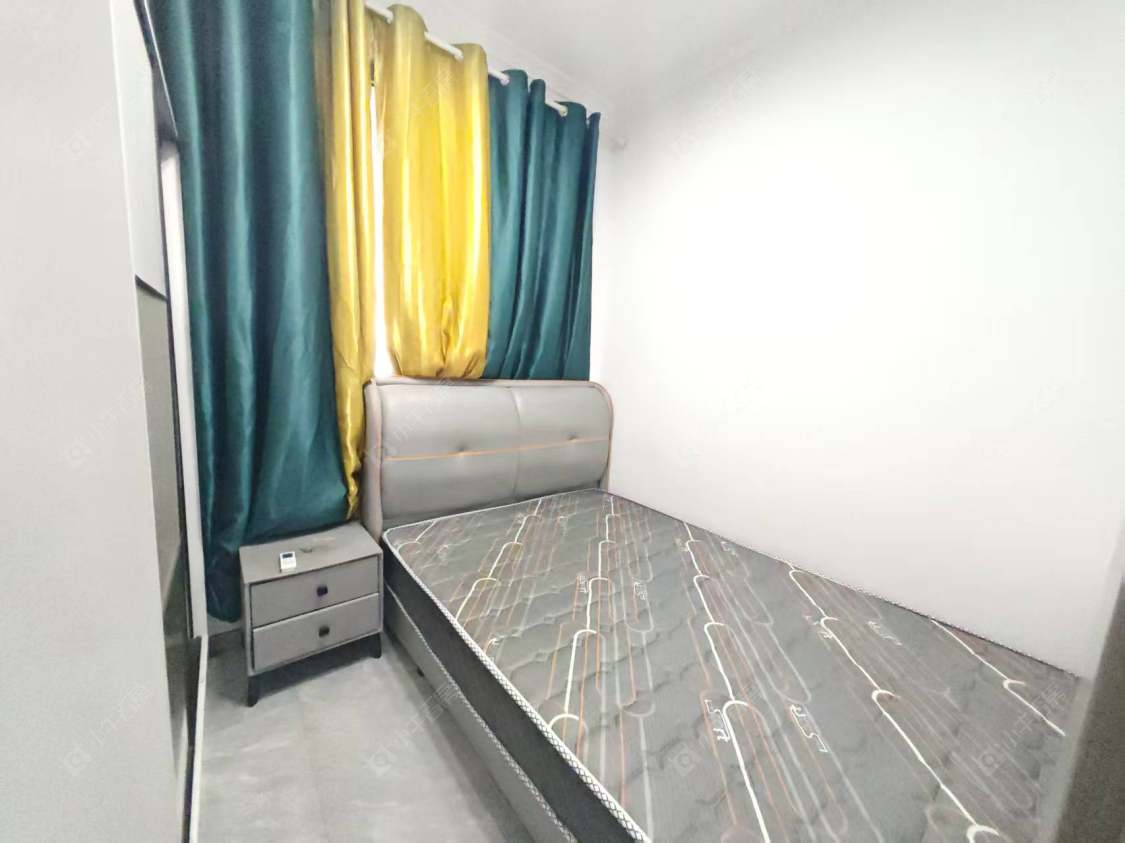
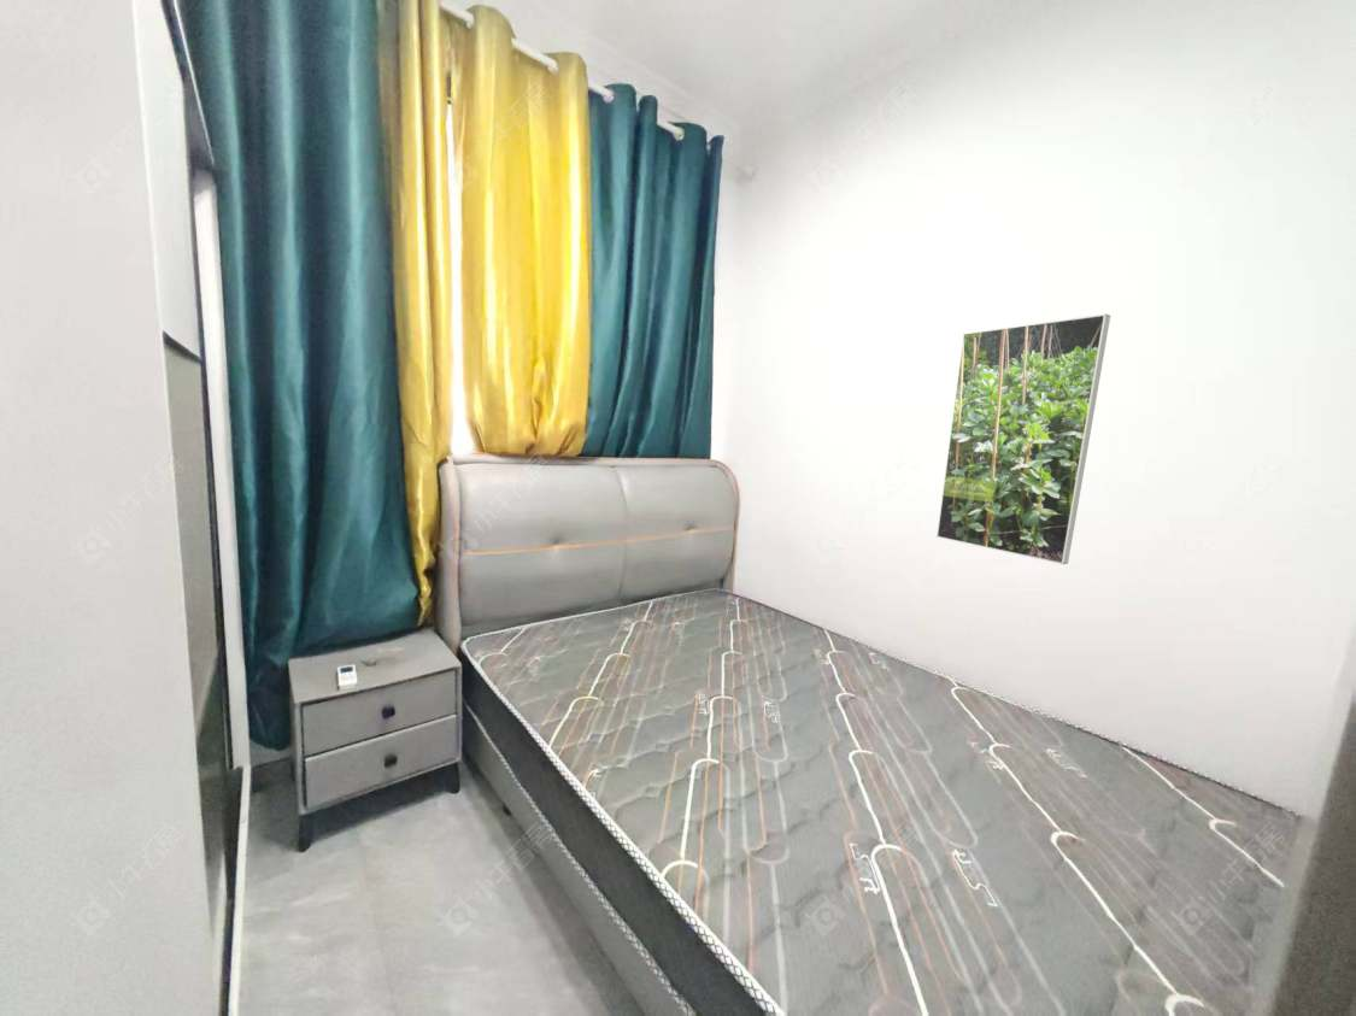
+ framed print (1011, 440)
